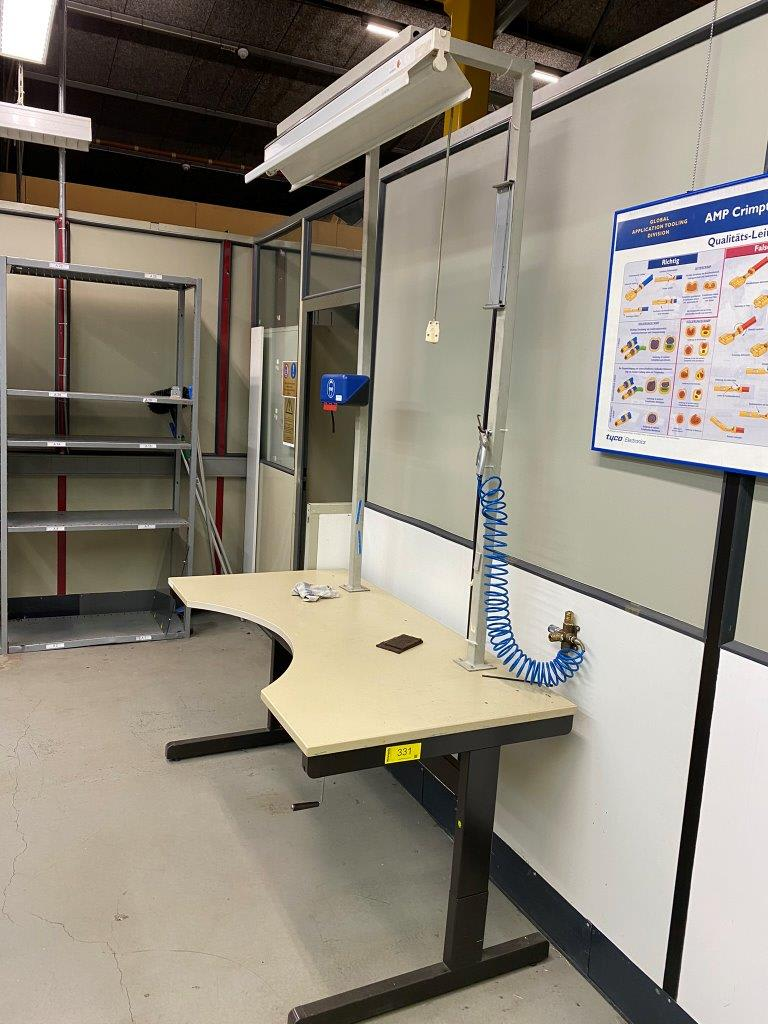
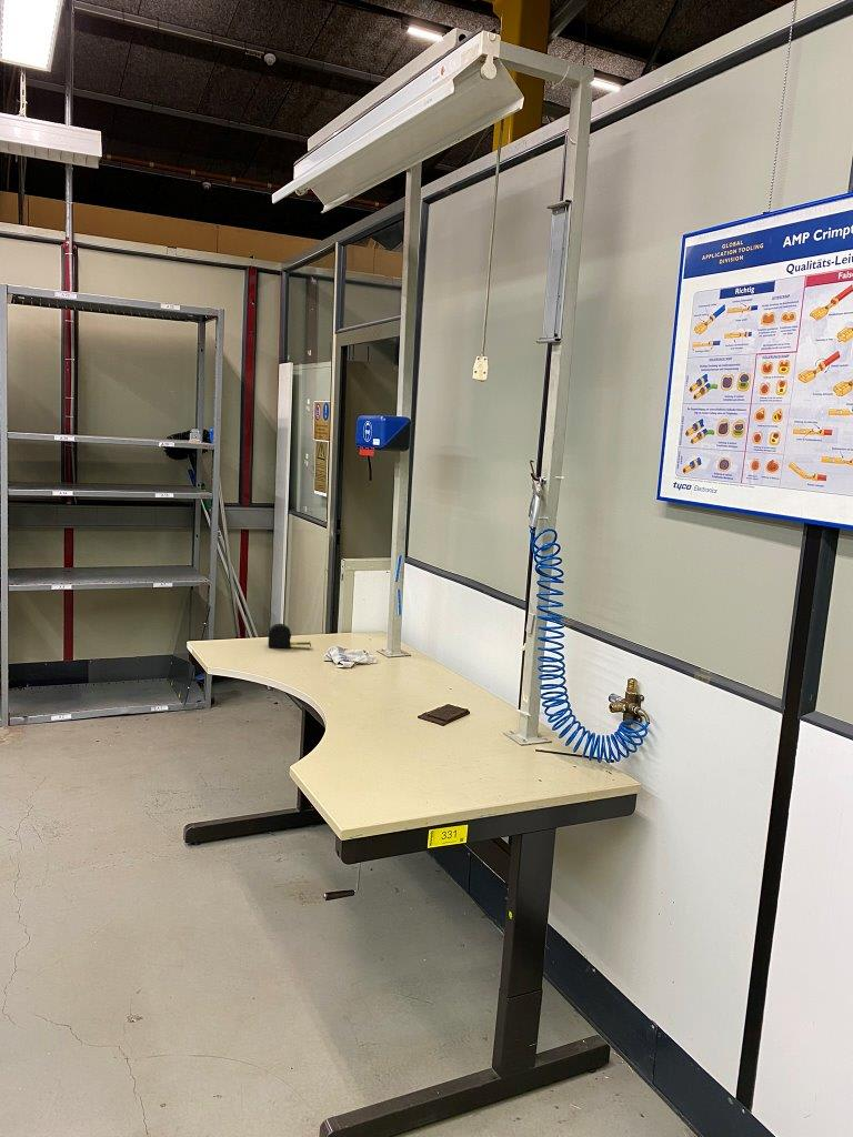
+ tape measure (289, 635)
